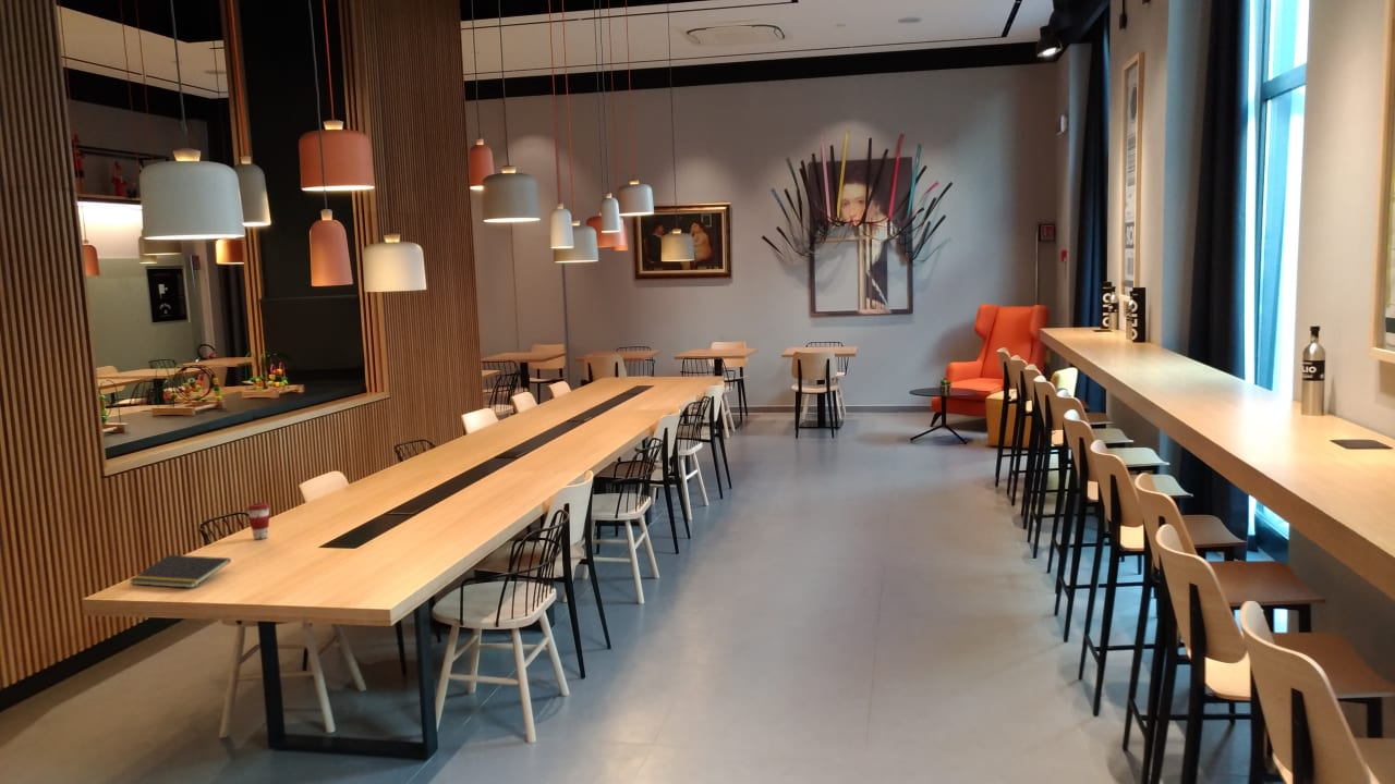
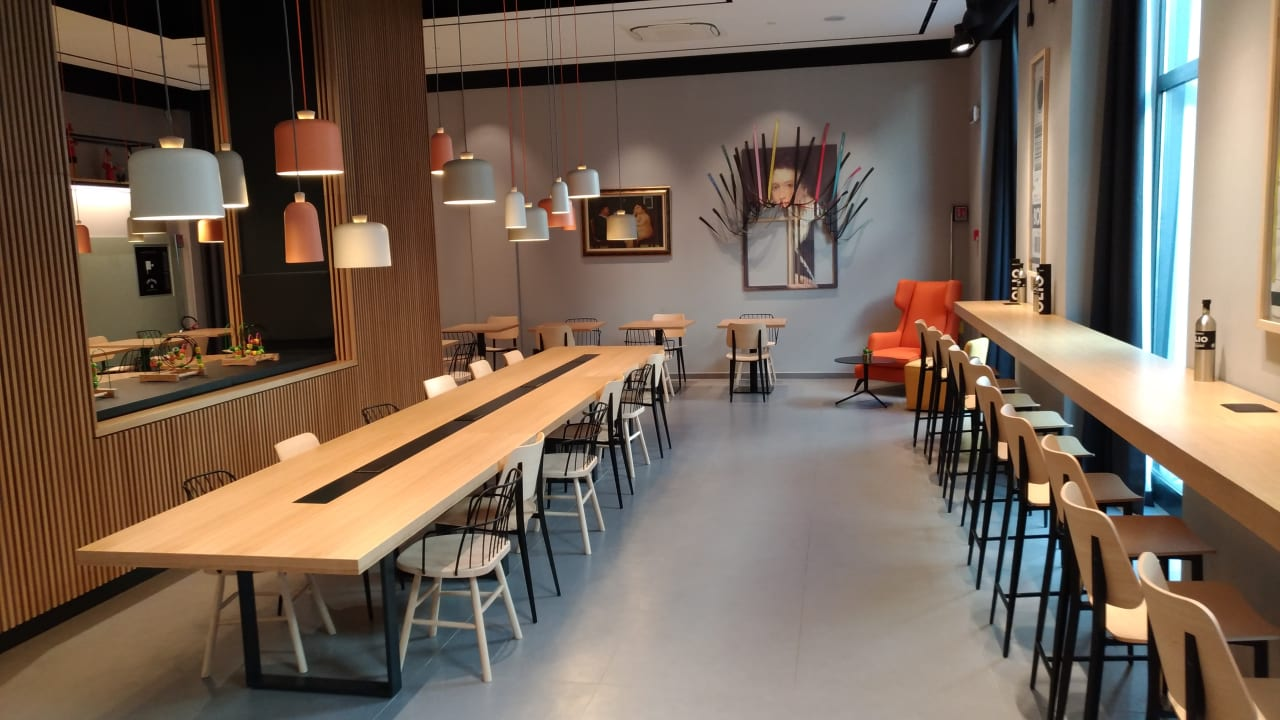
- notepad (180, 571)
- coffee cup (259, 520)
